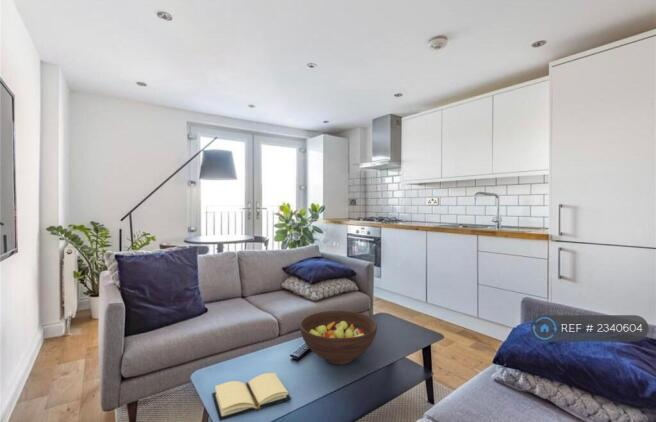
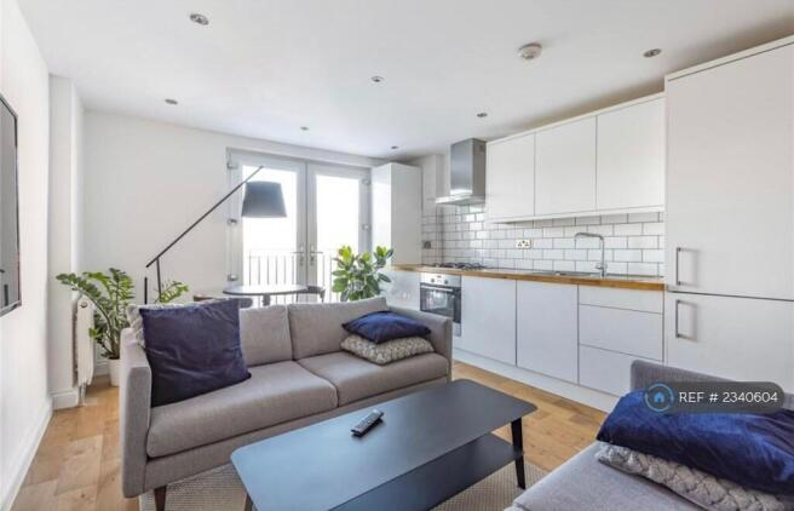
- book (251, 392)
- fruit bowl (338, 340)
